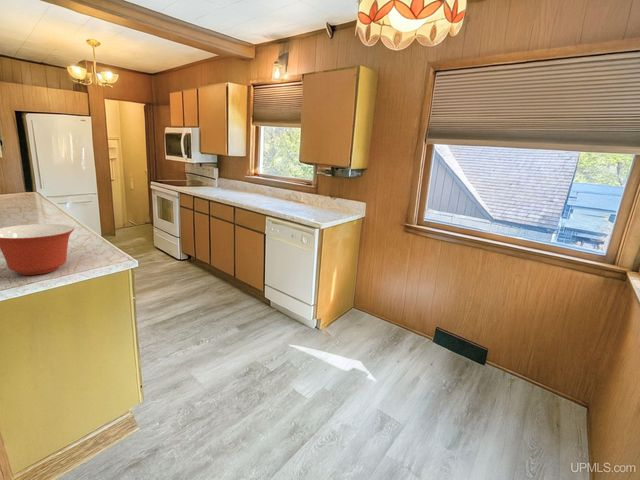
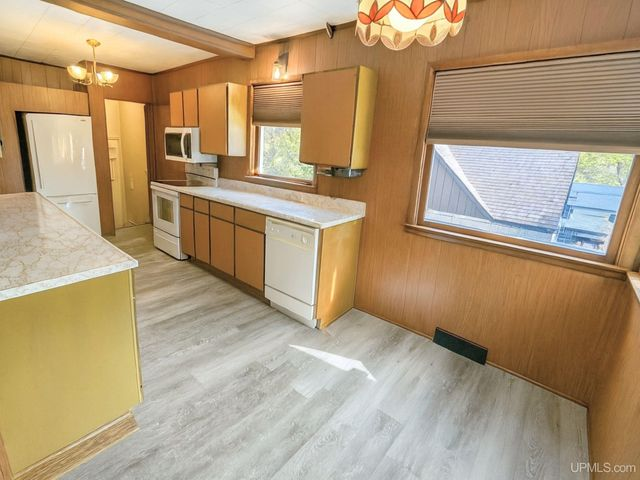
- mixing bowl (36, 250)
